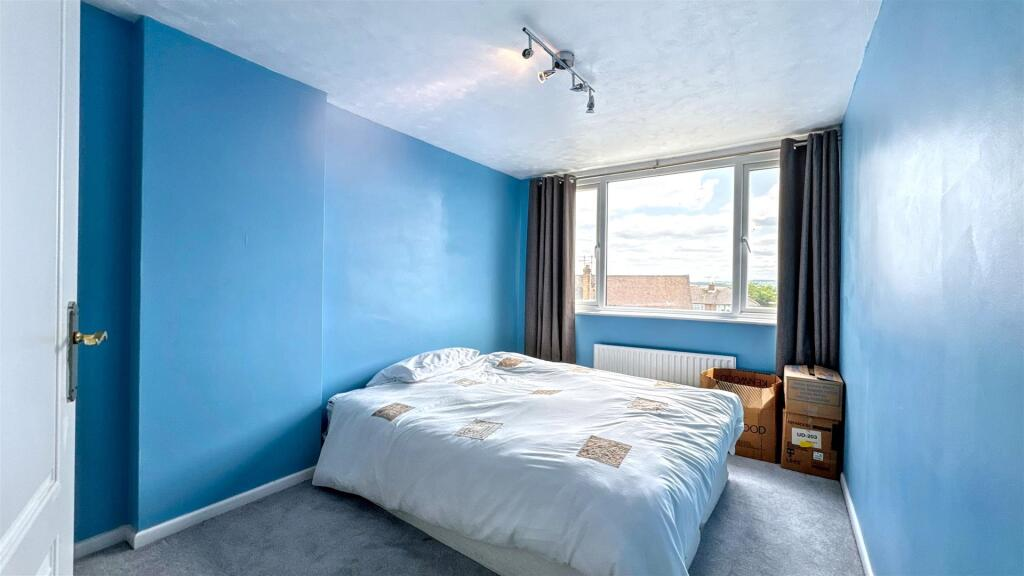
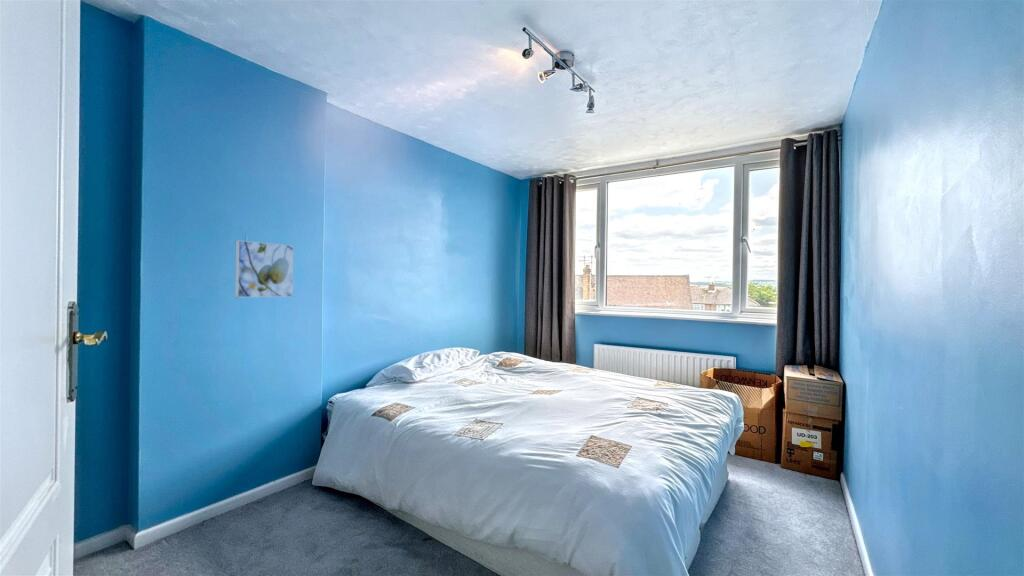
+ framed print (265, 270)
